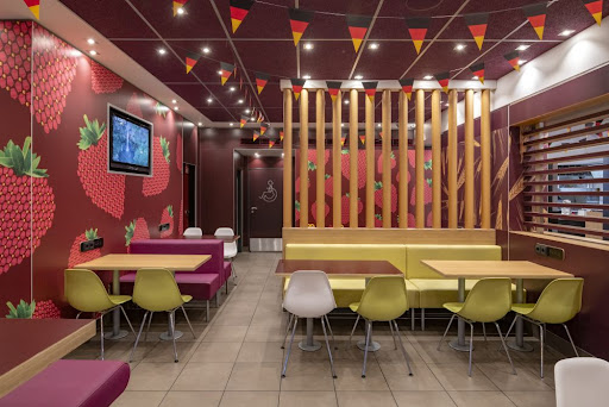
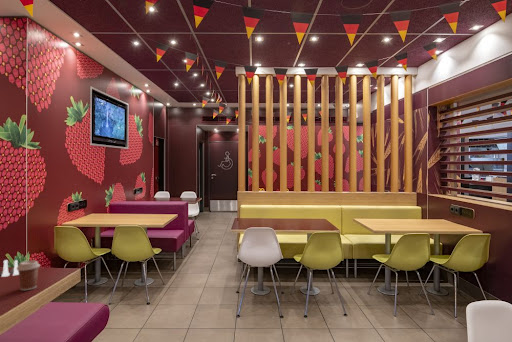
+ coffee cup (28, 275)
+ salt and pepper shaker set (12, 268)
